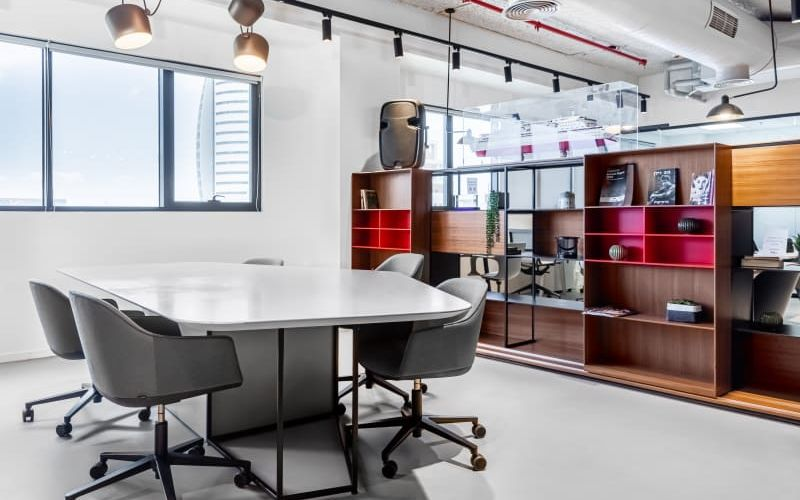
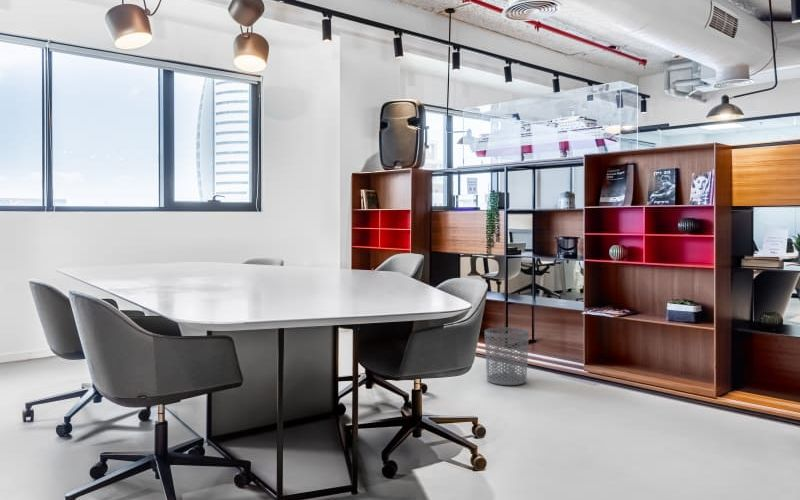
+ waste bin (506, 355)
